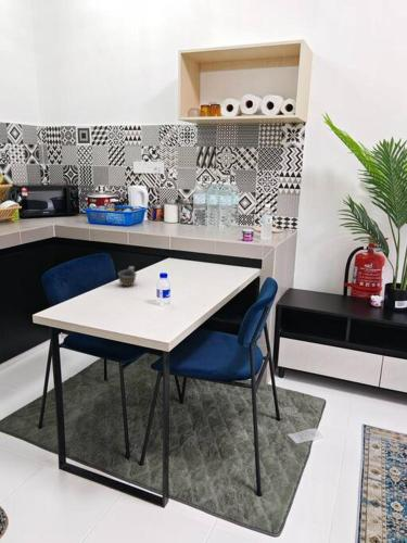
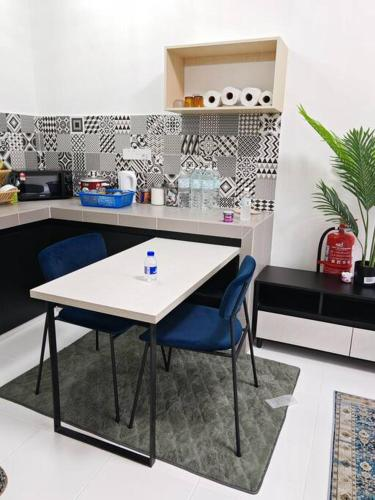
- cup (128, 276)
